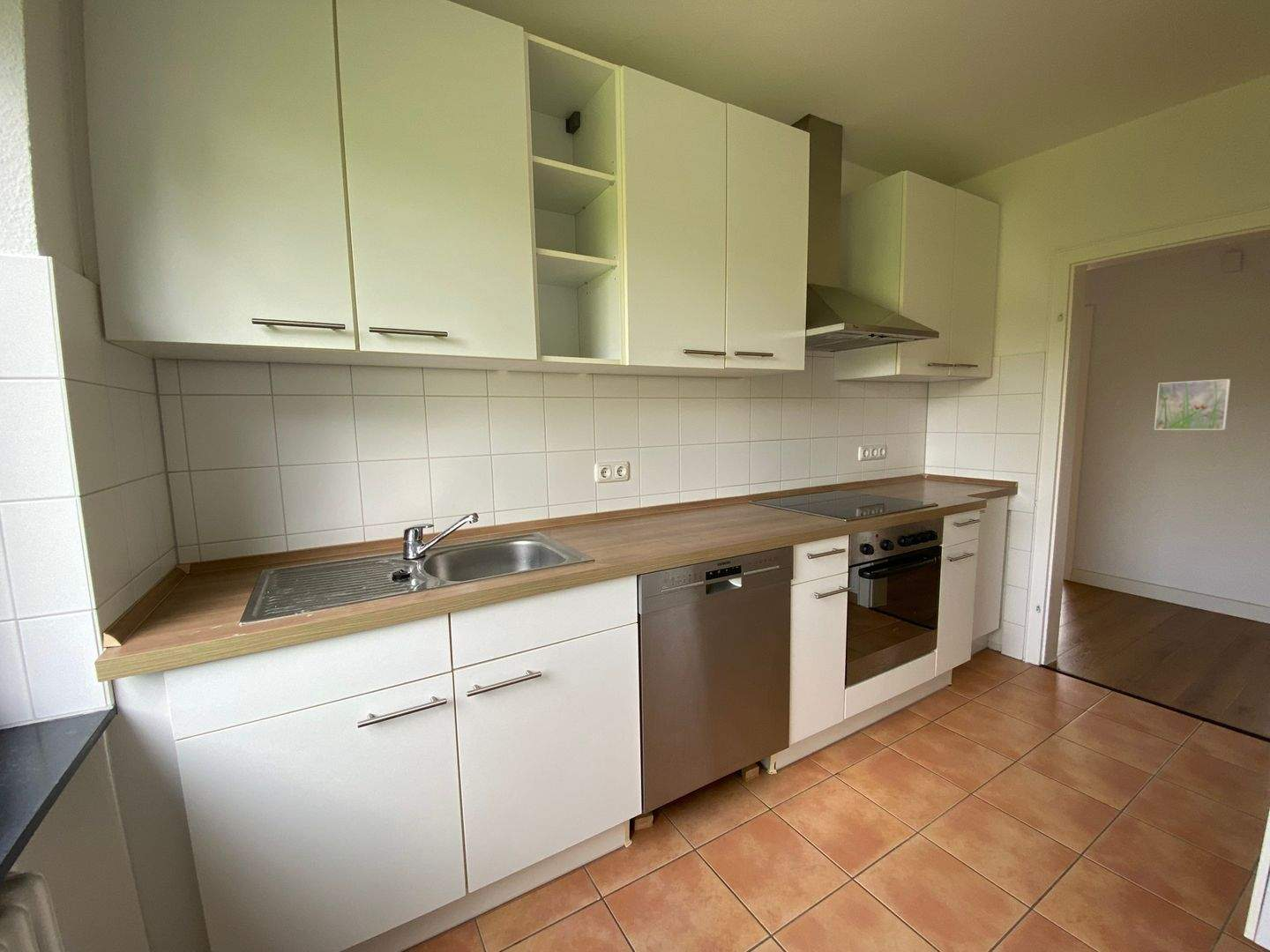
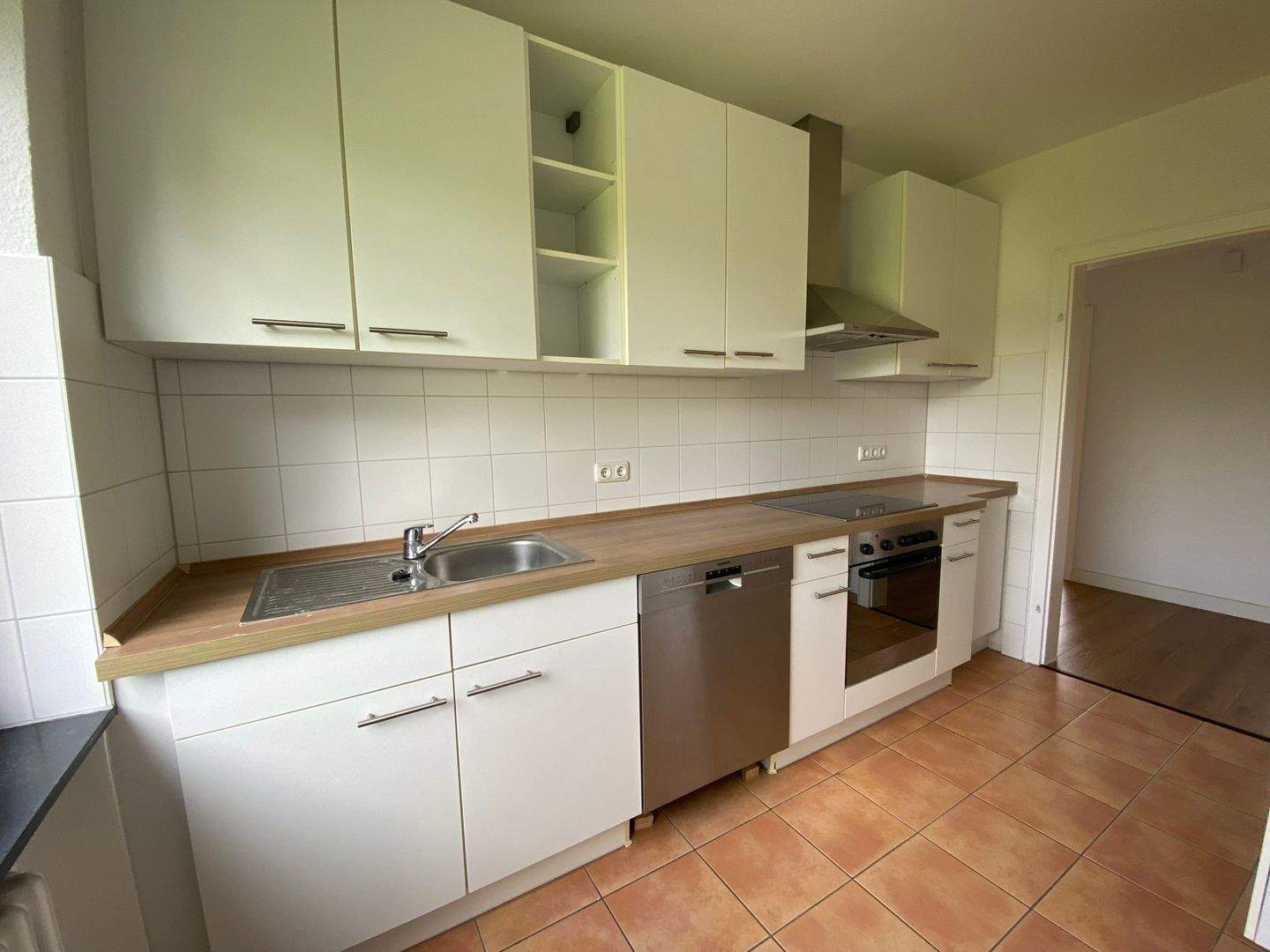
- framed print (1191, 405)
